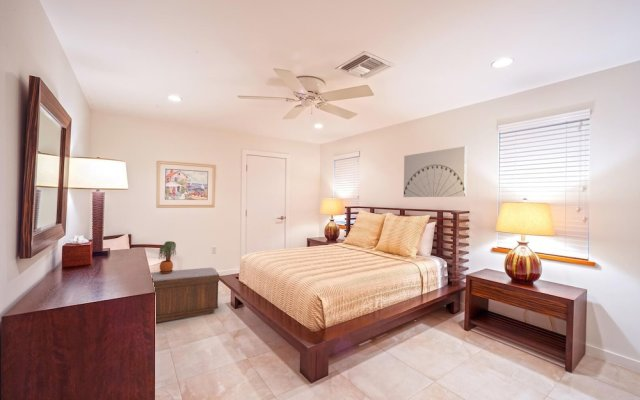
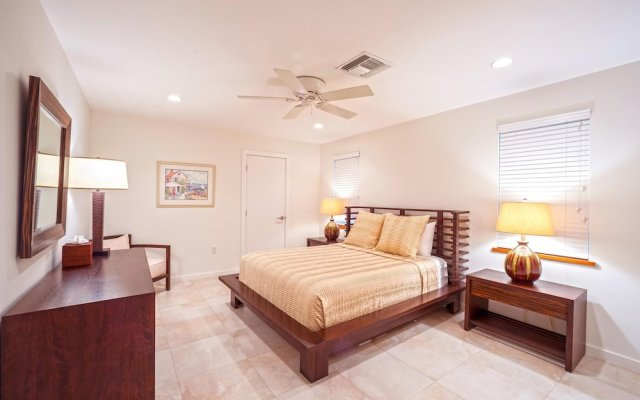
- wall art (432, 174)
- potted plant (167, 257)
- bench (182, 292)
